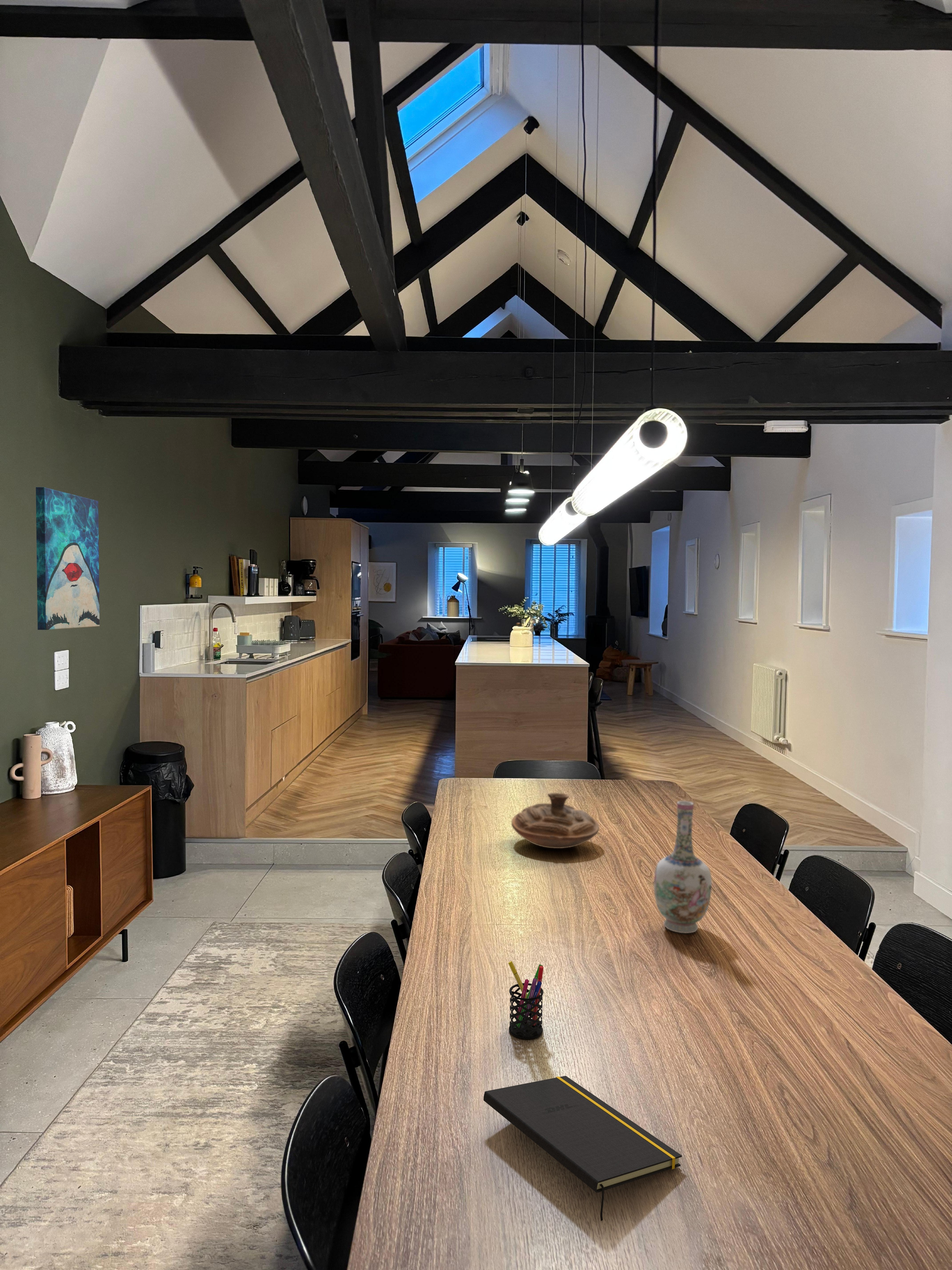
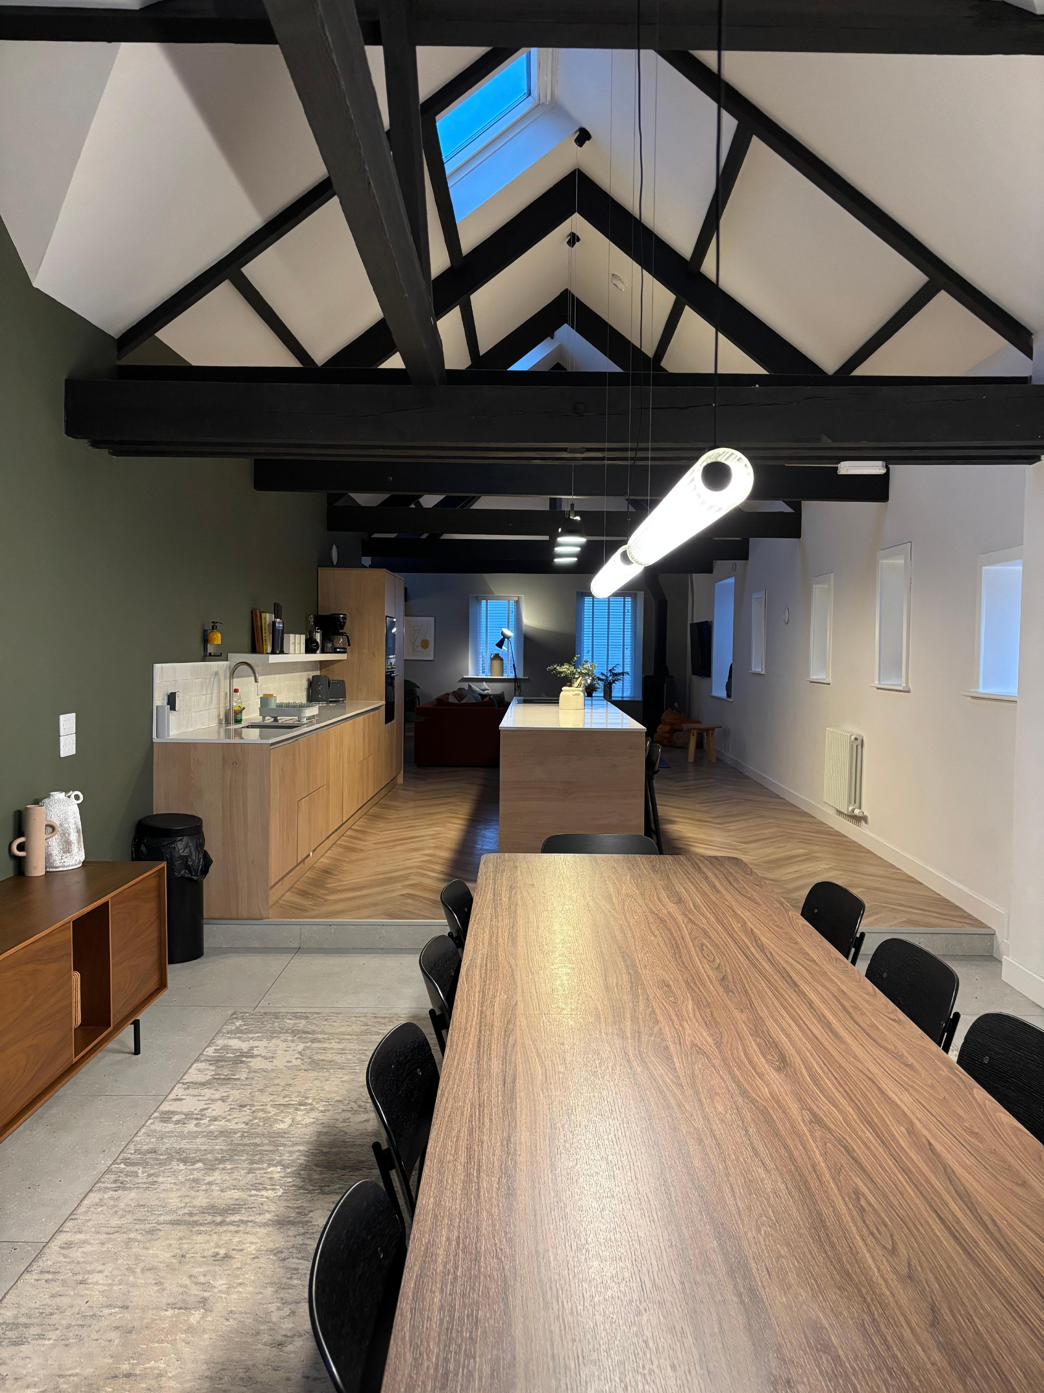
- decorative bowl (555, 819)
- pen holder (530, 995)
- wall art (70, 561)
- vase (683, 865)
- notepad (579, 1127)
